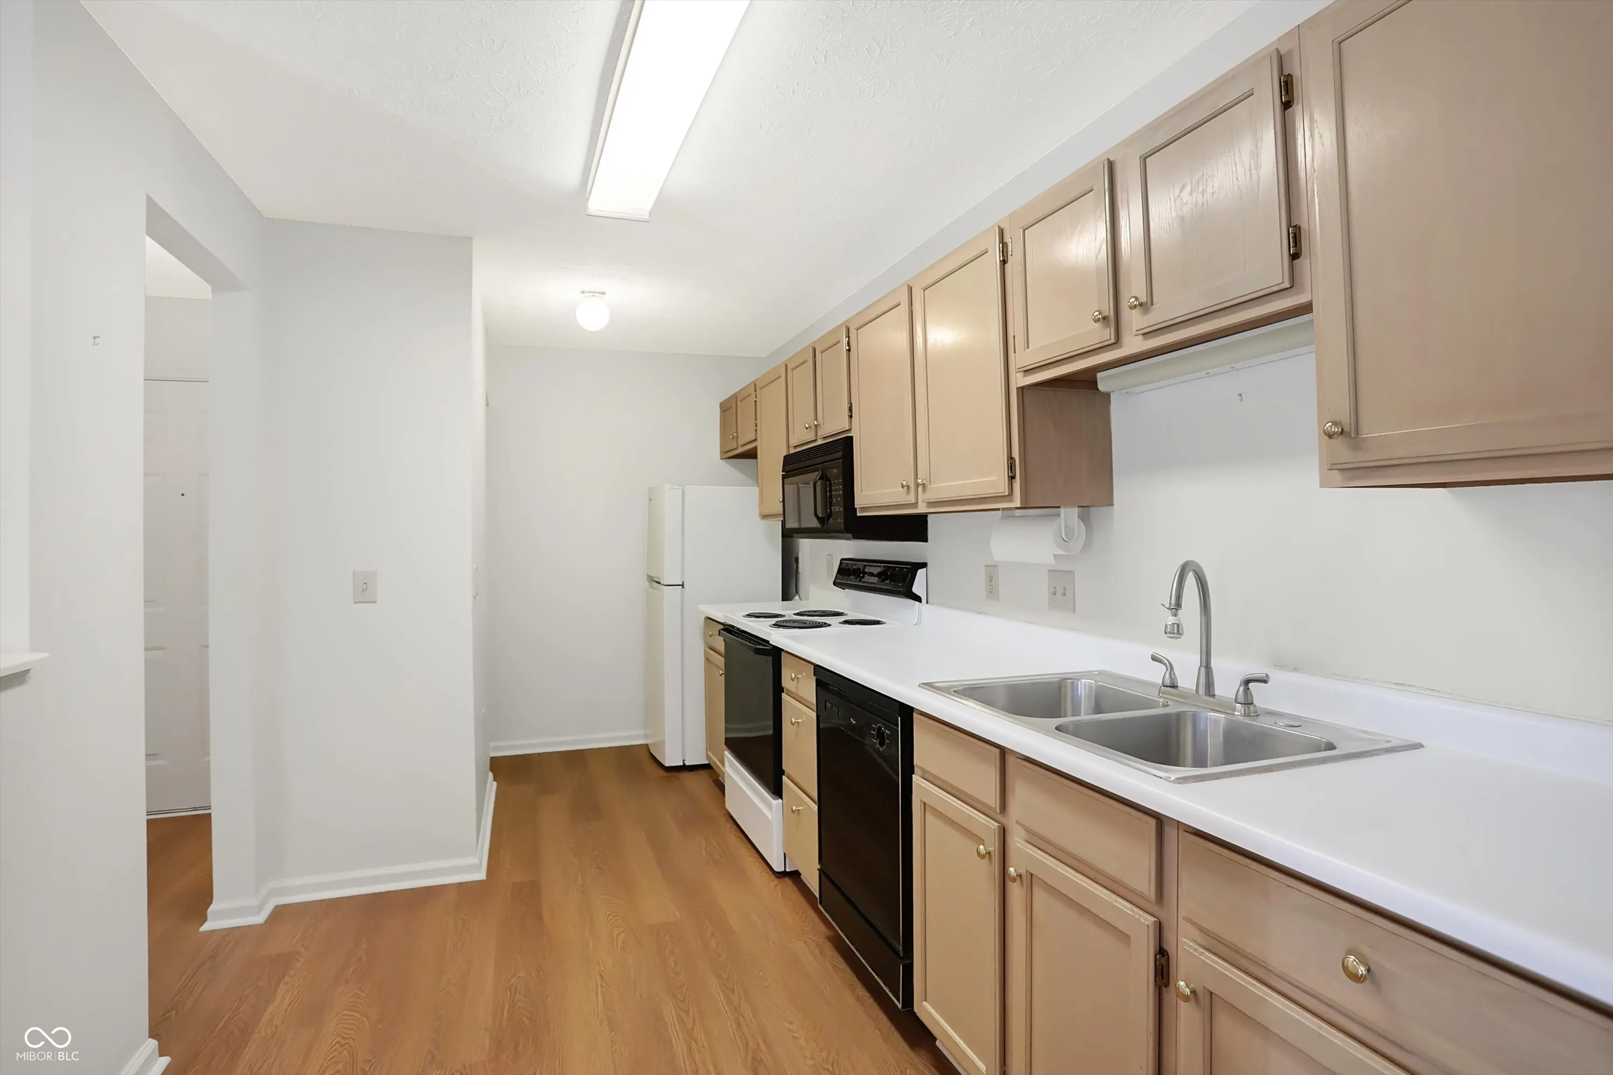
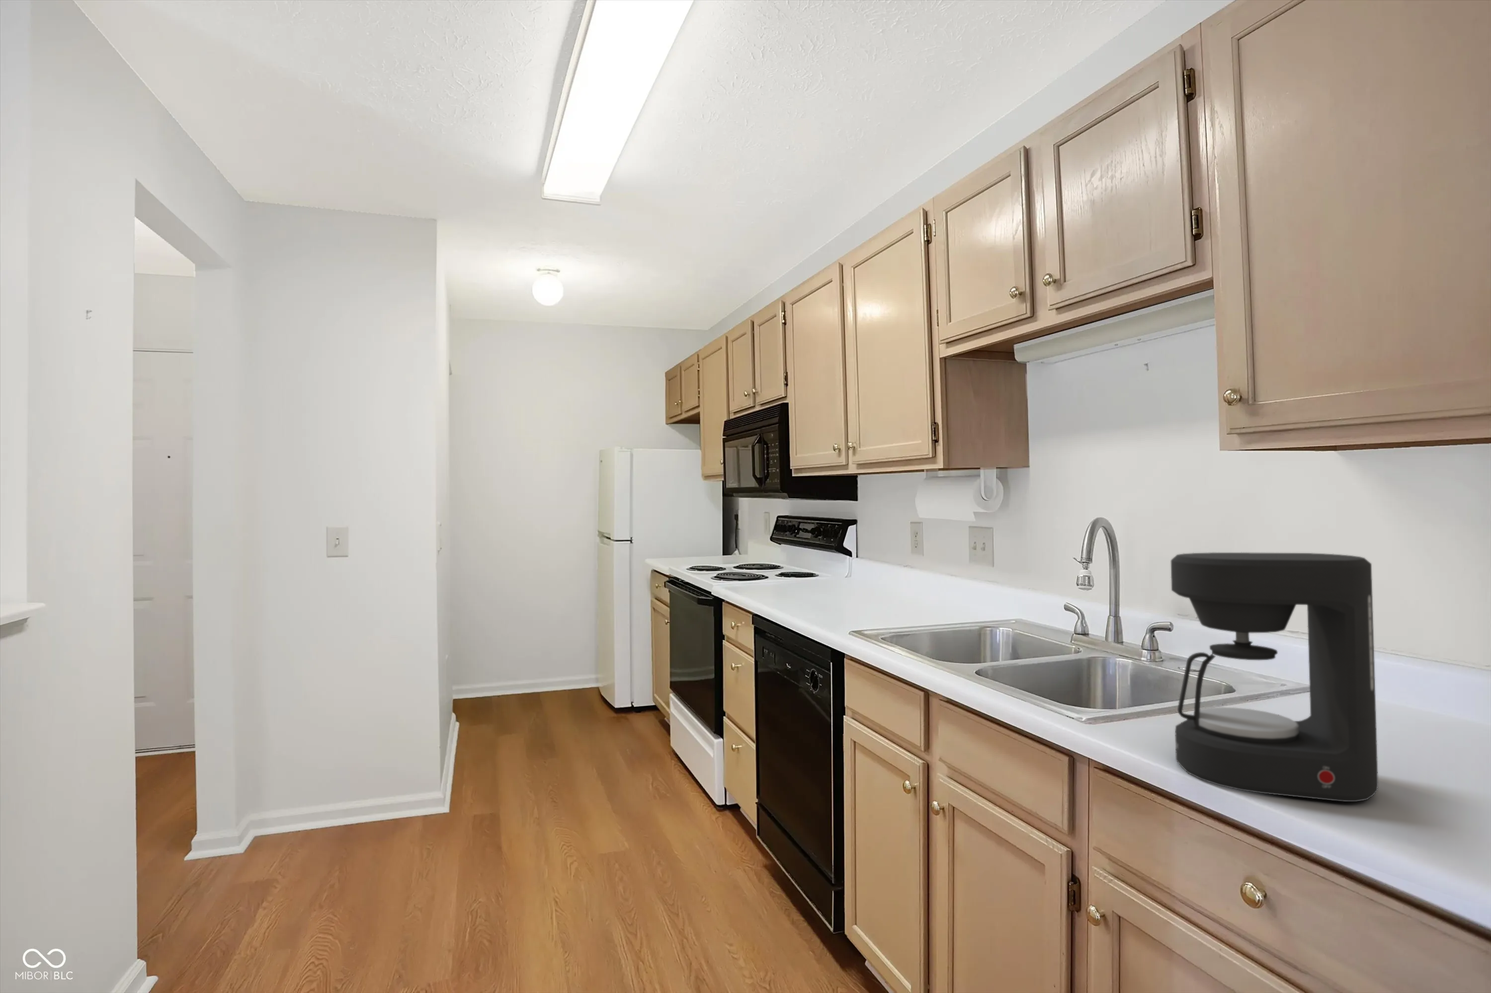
+ coffee maker (1268, 659)
